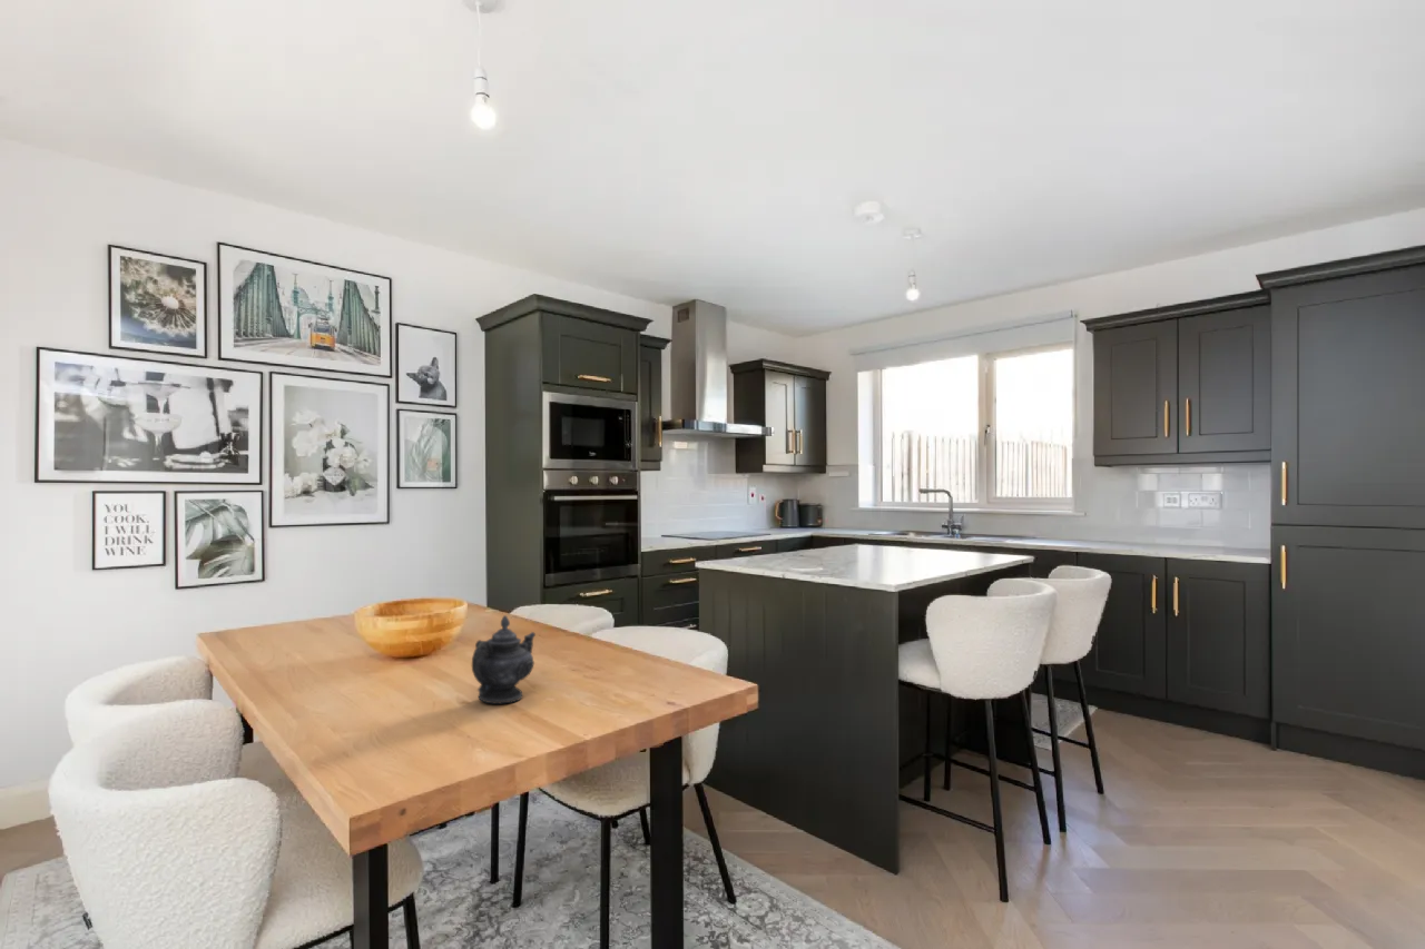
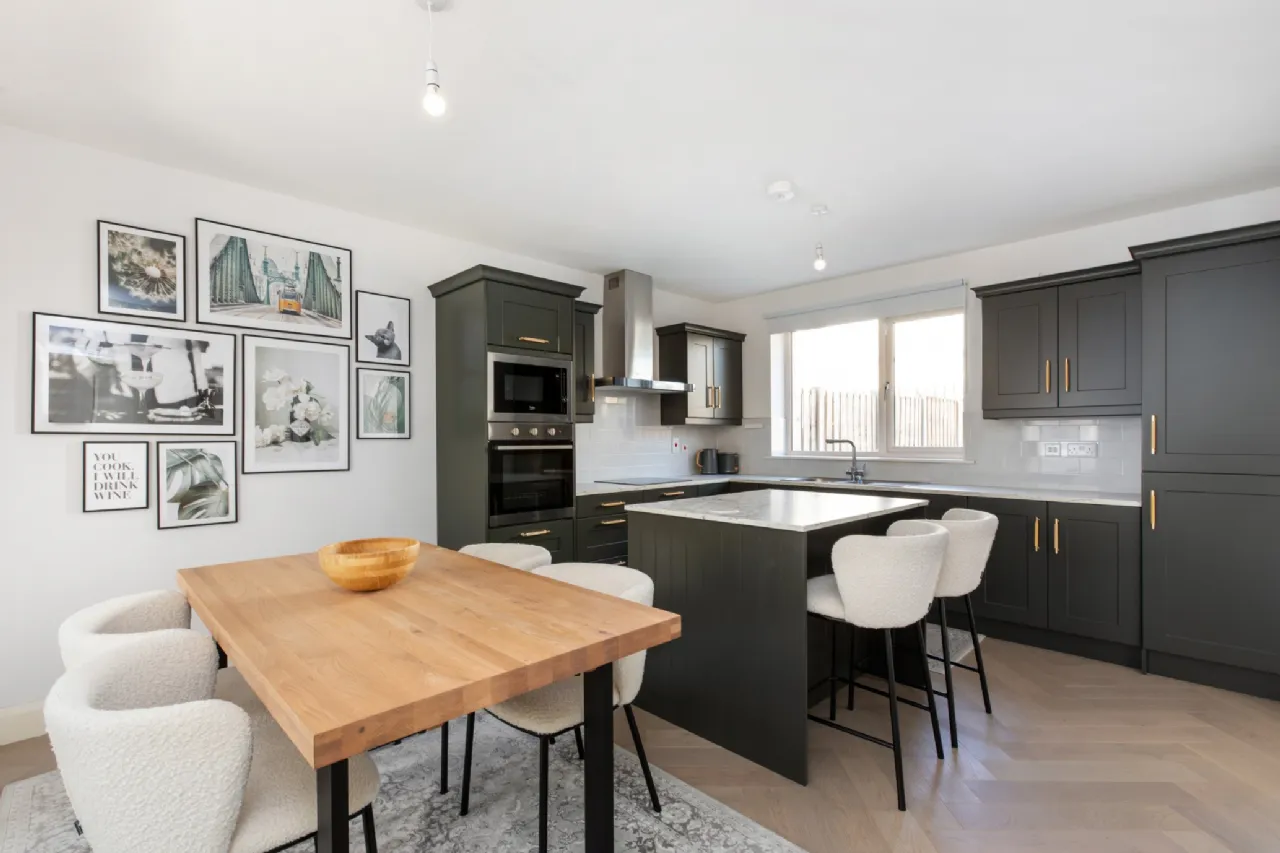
- teapot (504, 655)
